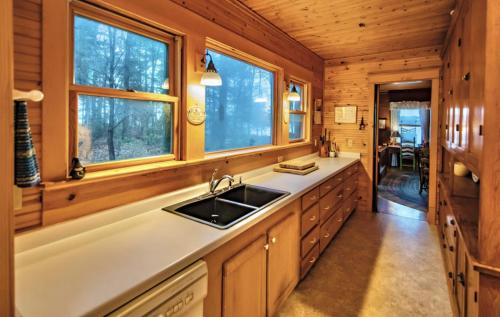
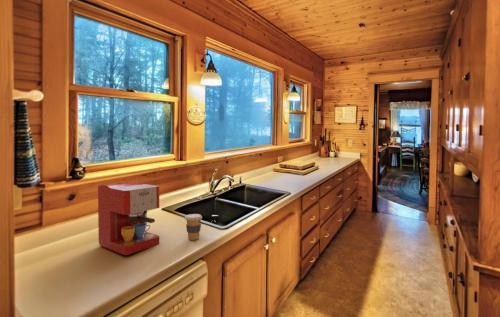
+ coffee maker (129, 214)
+ coffee cup (193, 226)
